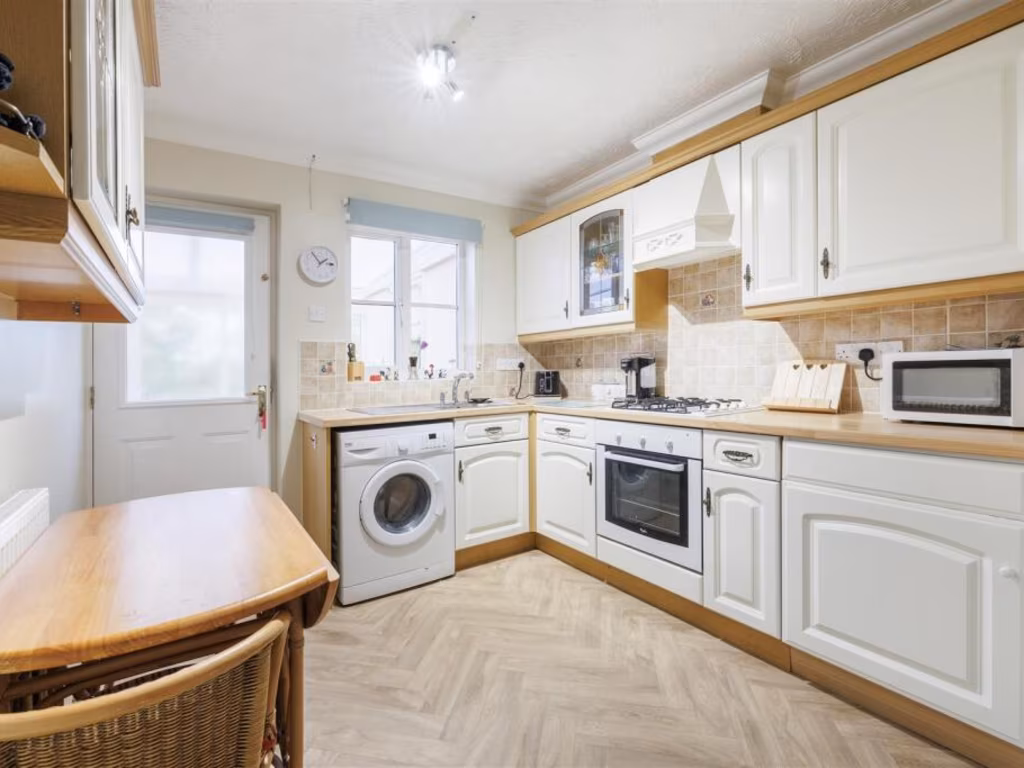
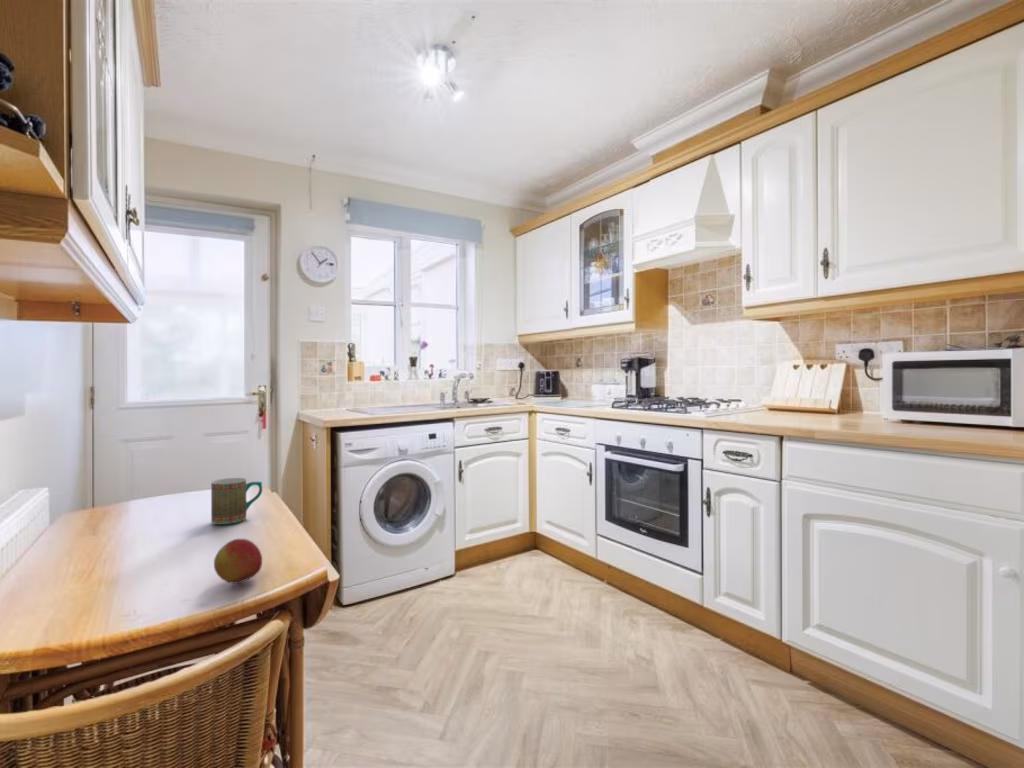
+ apple (238, 561)
+ mug (237, 499)
